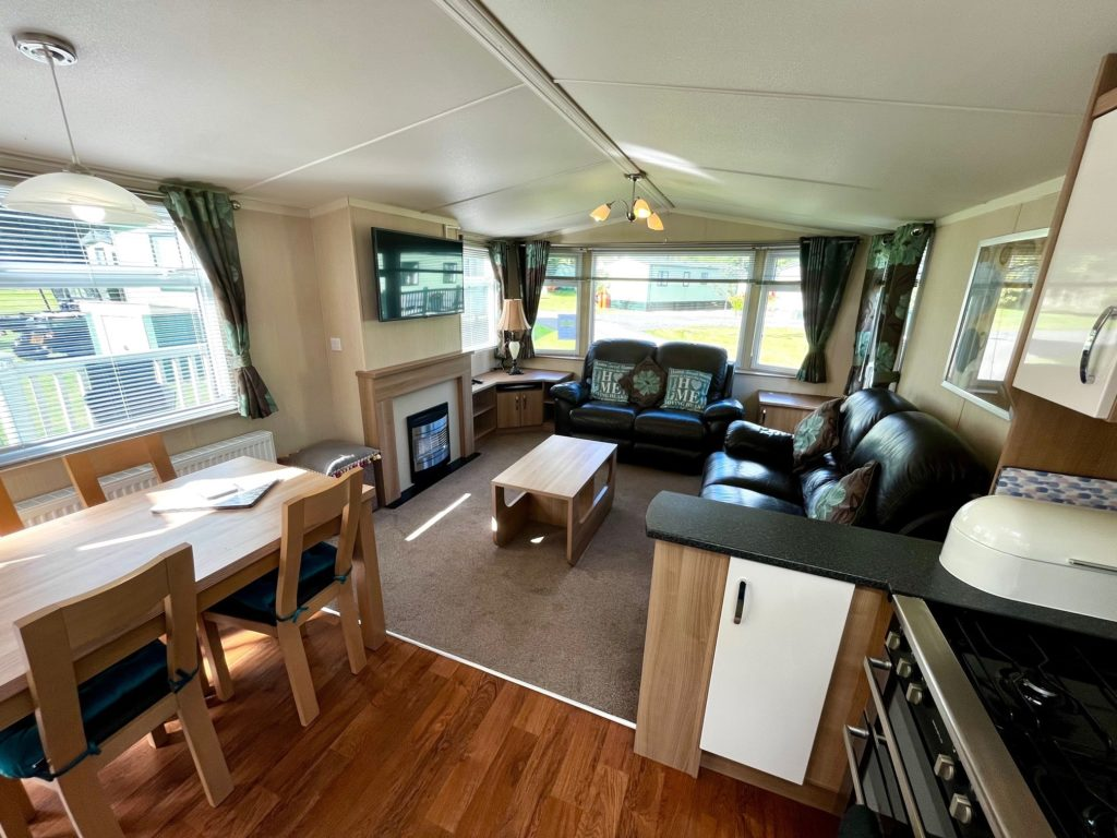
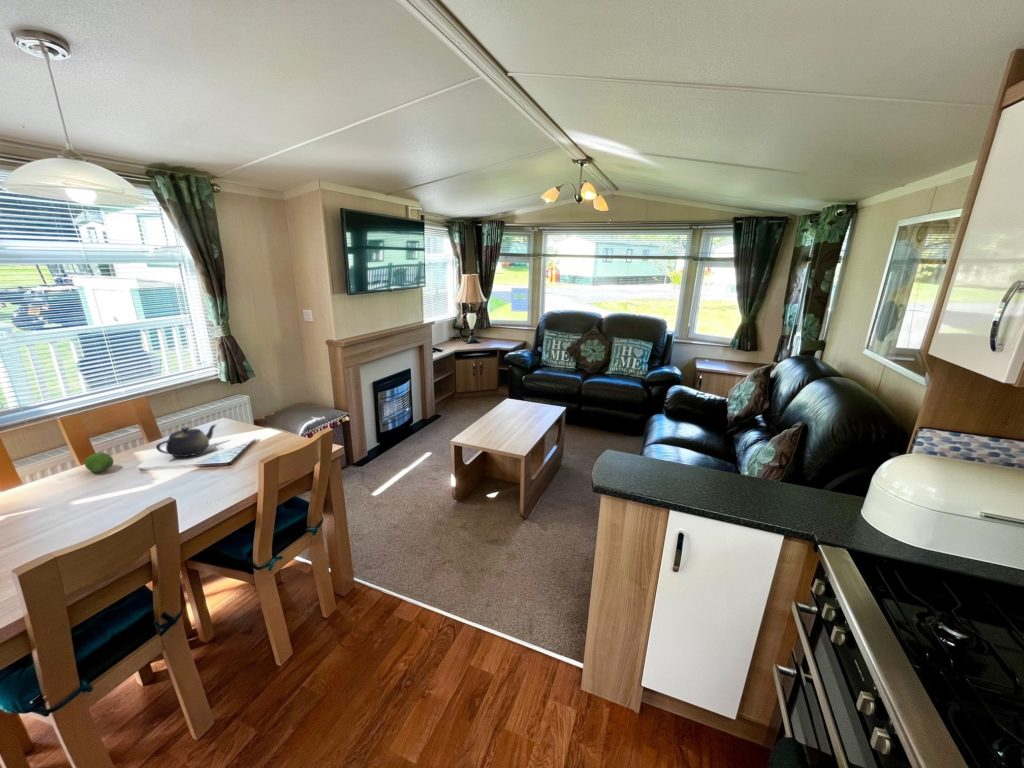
+ teapot (189, 439)
+ fruit (98, 461)
